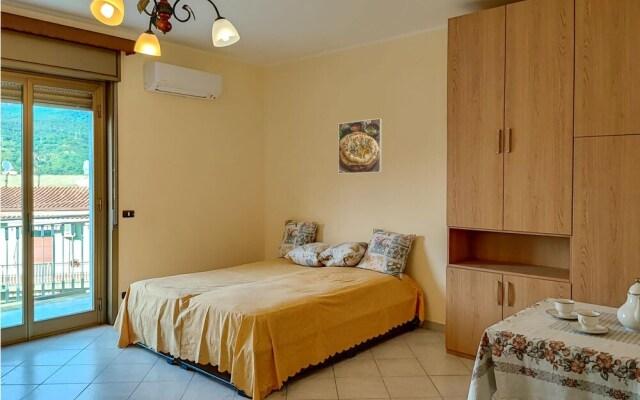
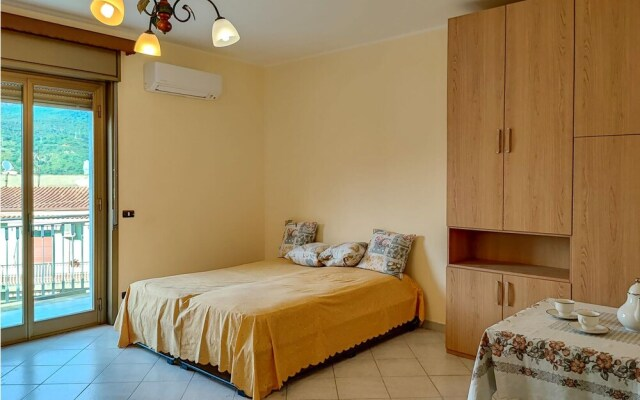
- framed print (359, 147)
